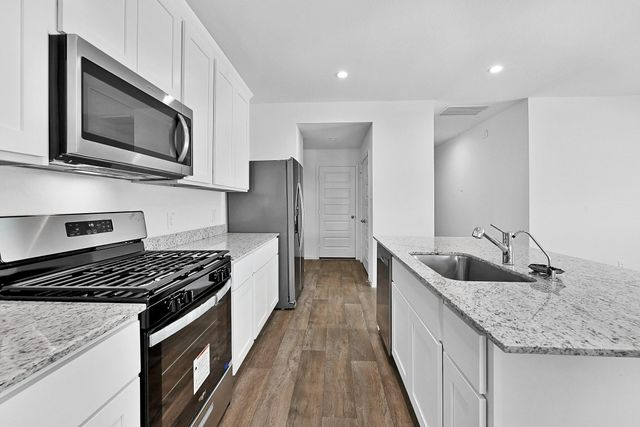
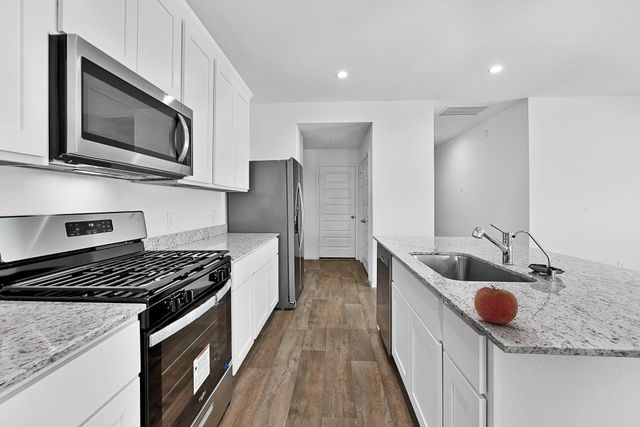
+ fruit (495, 302)
